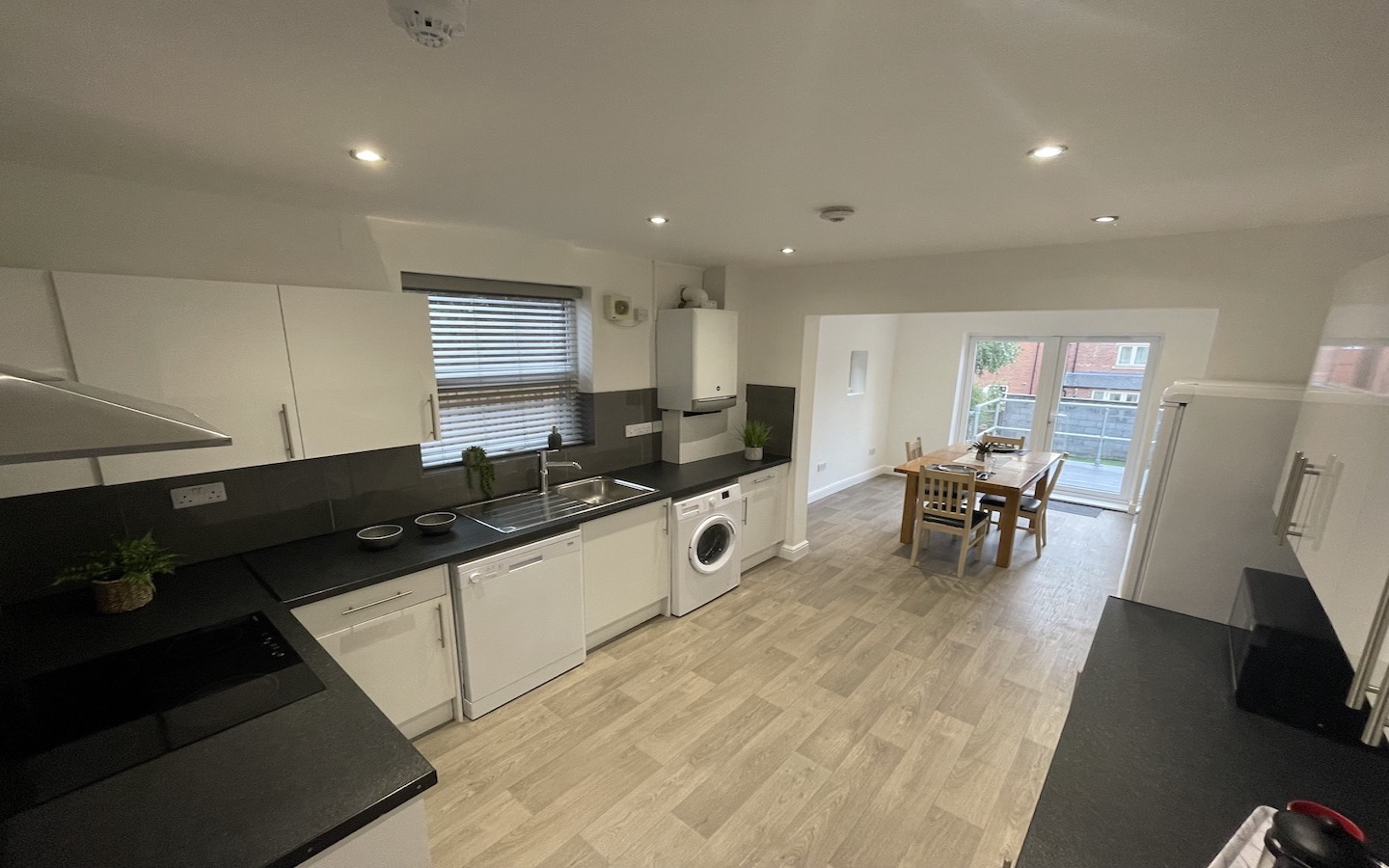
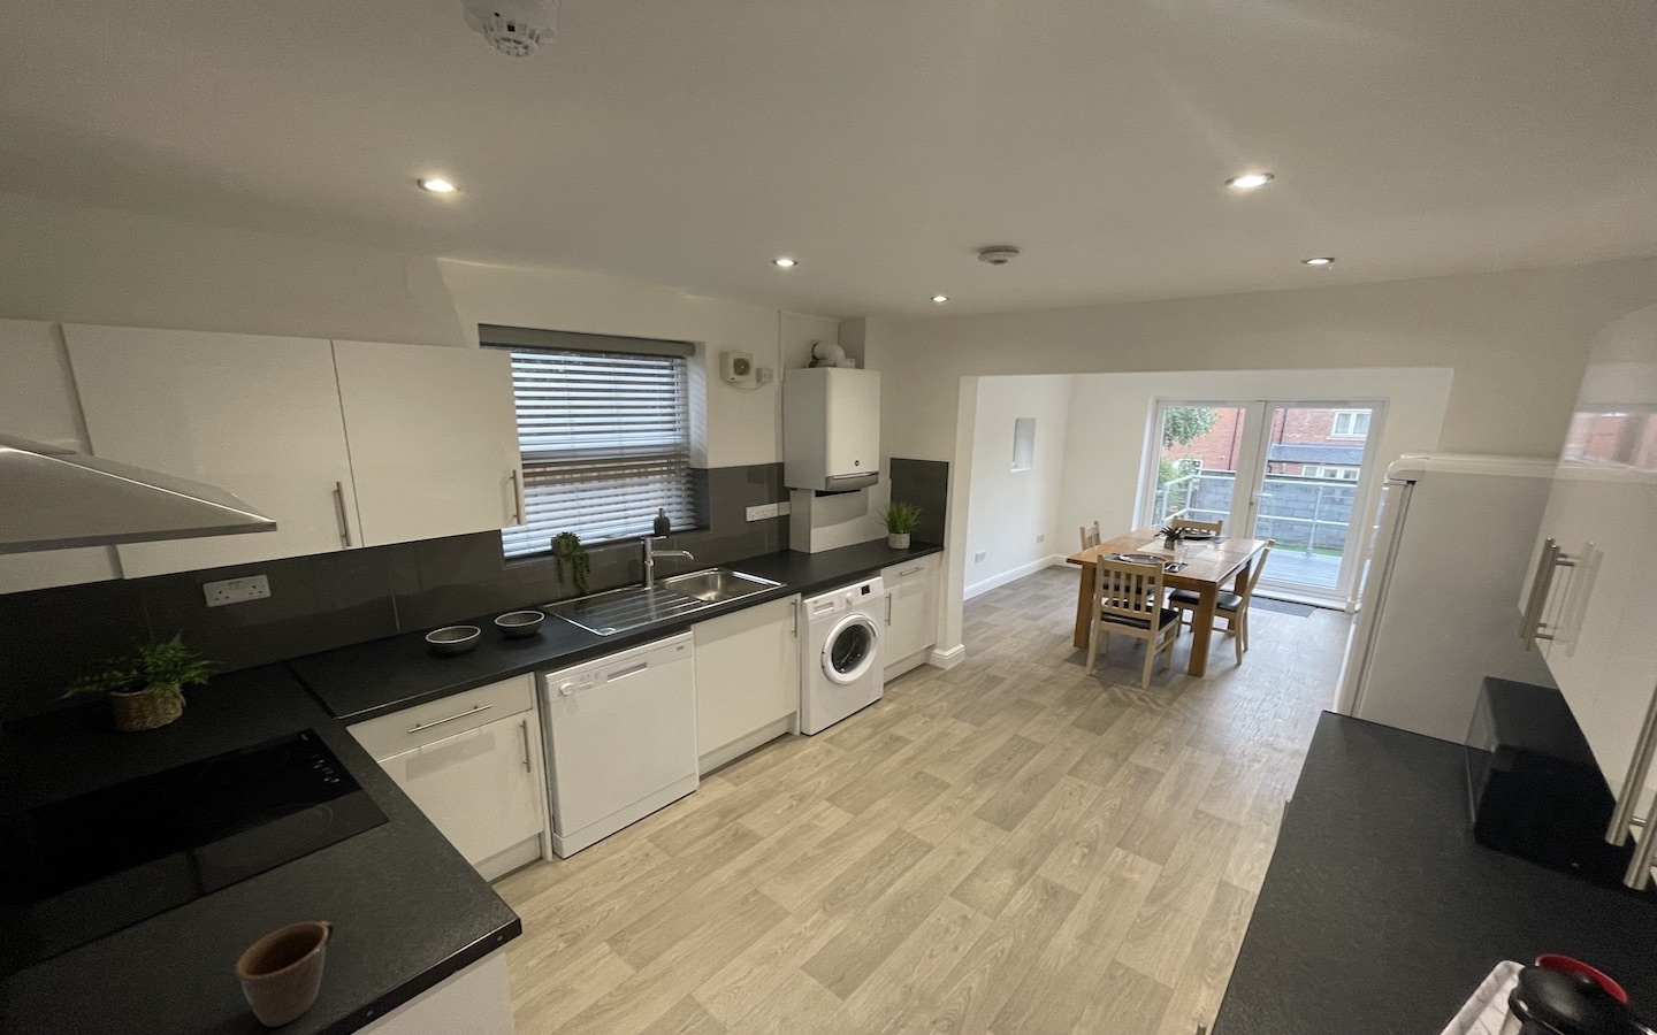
+ mug (292, 972)
